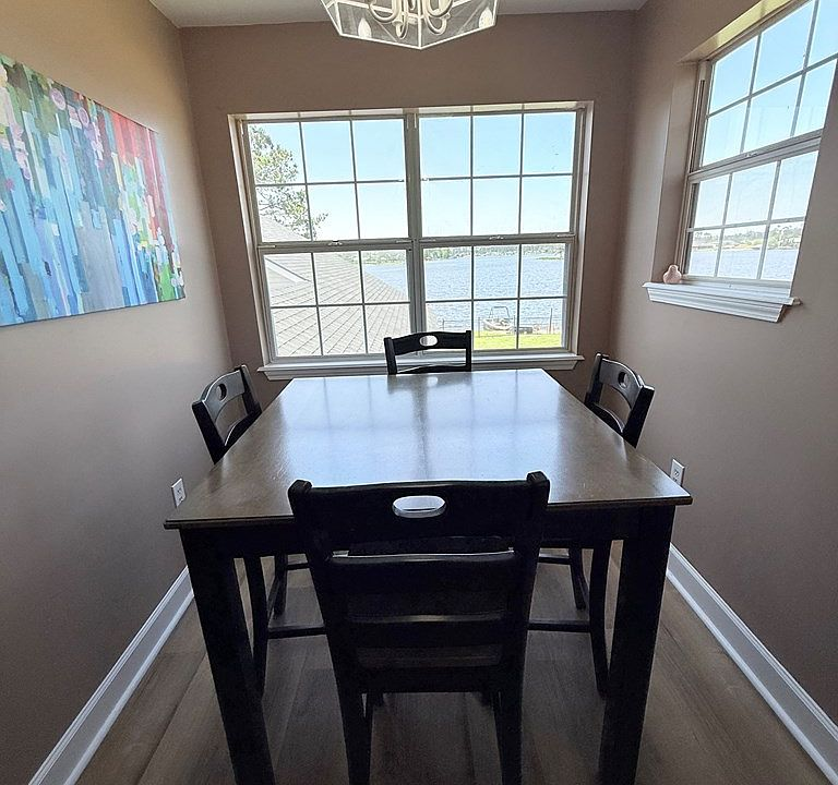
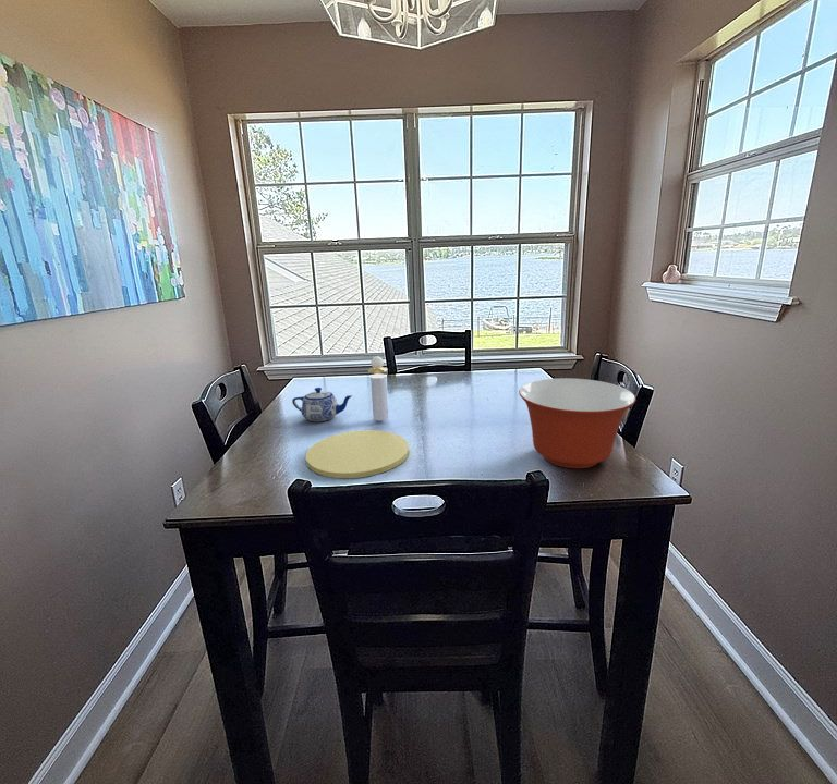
+ perfume bottle (378, 389)
+ mixing bowl (572, 425)
+ teapot (323, 403)
+ plate (353, 451)
